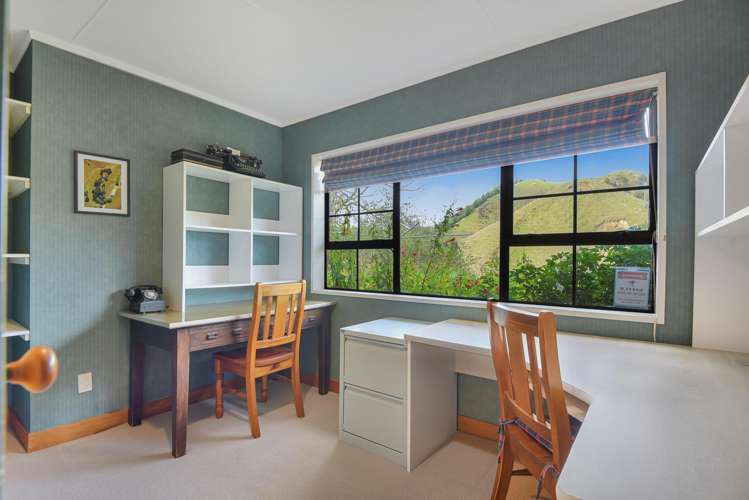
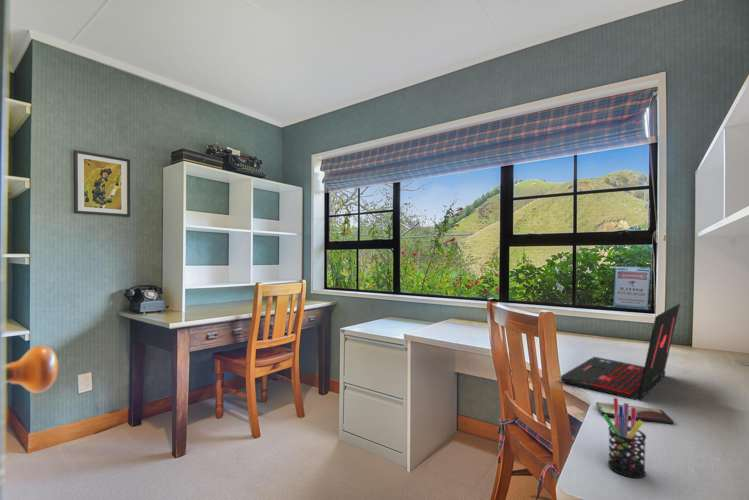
+ pen holder (621, 435)
+ smartphone (630, 412)
+ laptop (617, 361)
